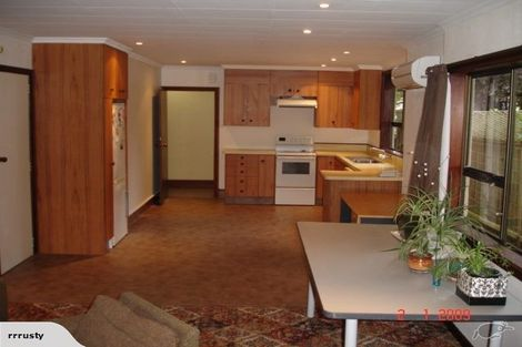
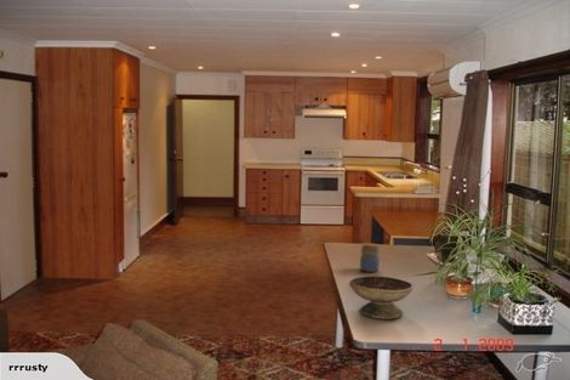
+ decorative bowl (380, 296)
+ jar (369, 256)
